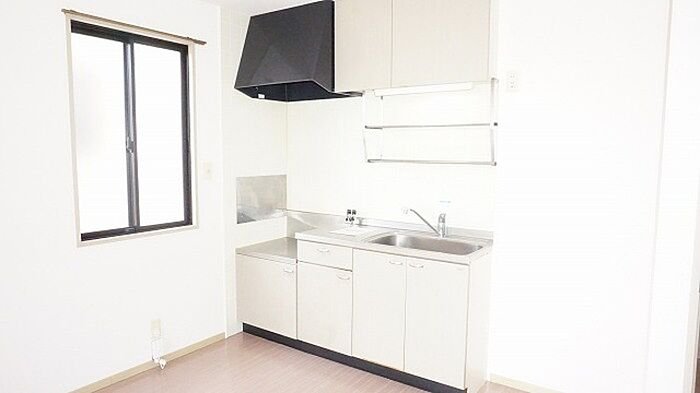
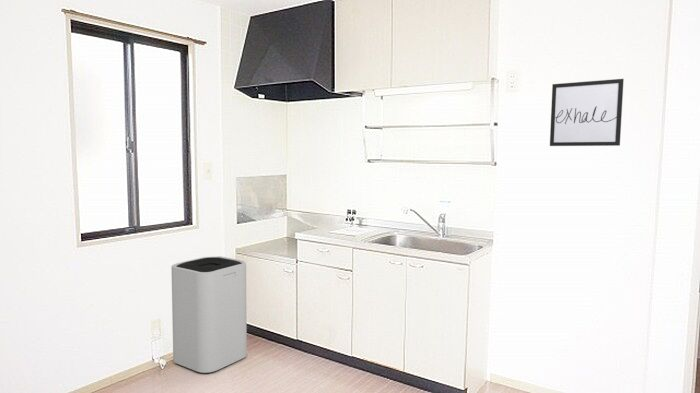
+ wall art (585, 113)
+ trash can (210, 310)
